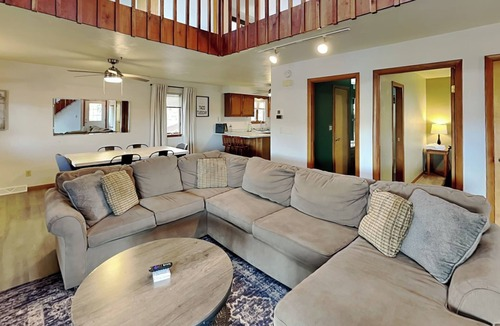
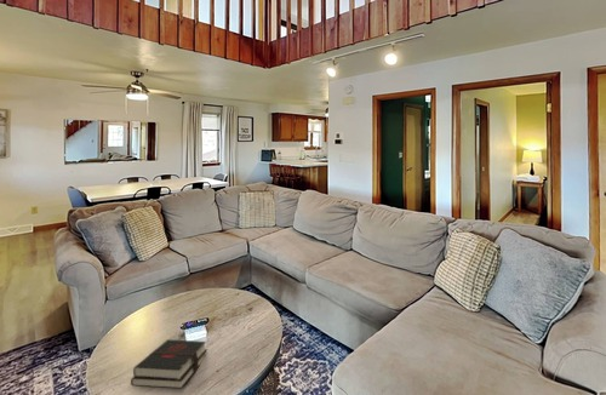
+ hardback book (172, 361)
